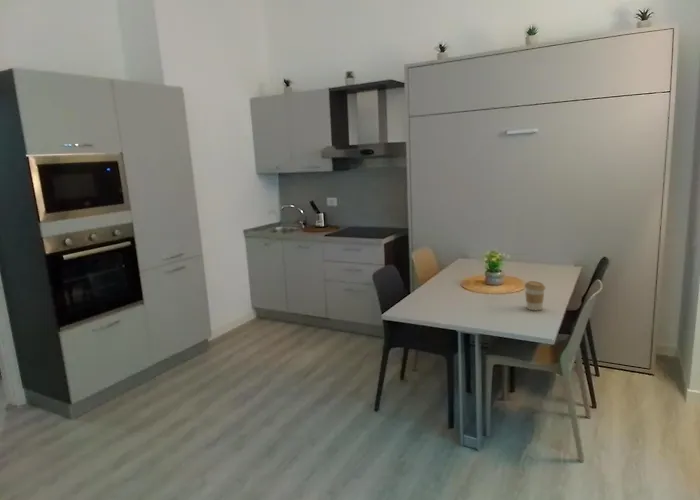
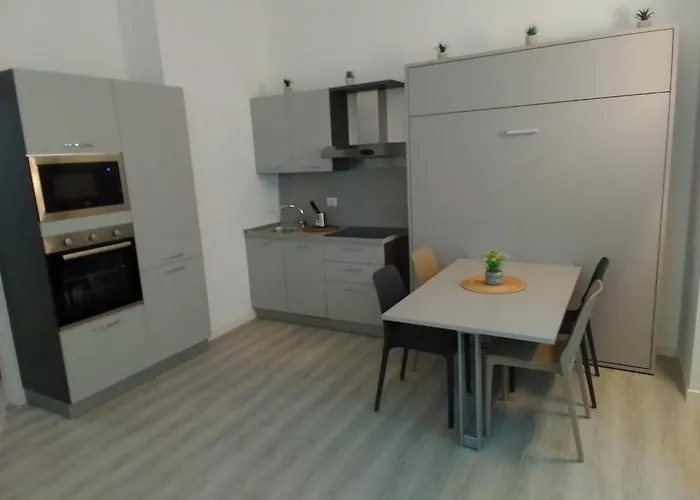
- coffee cup (534, 295)
